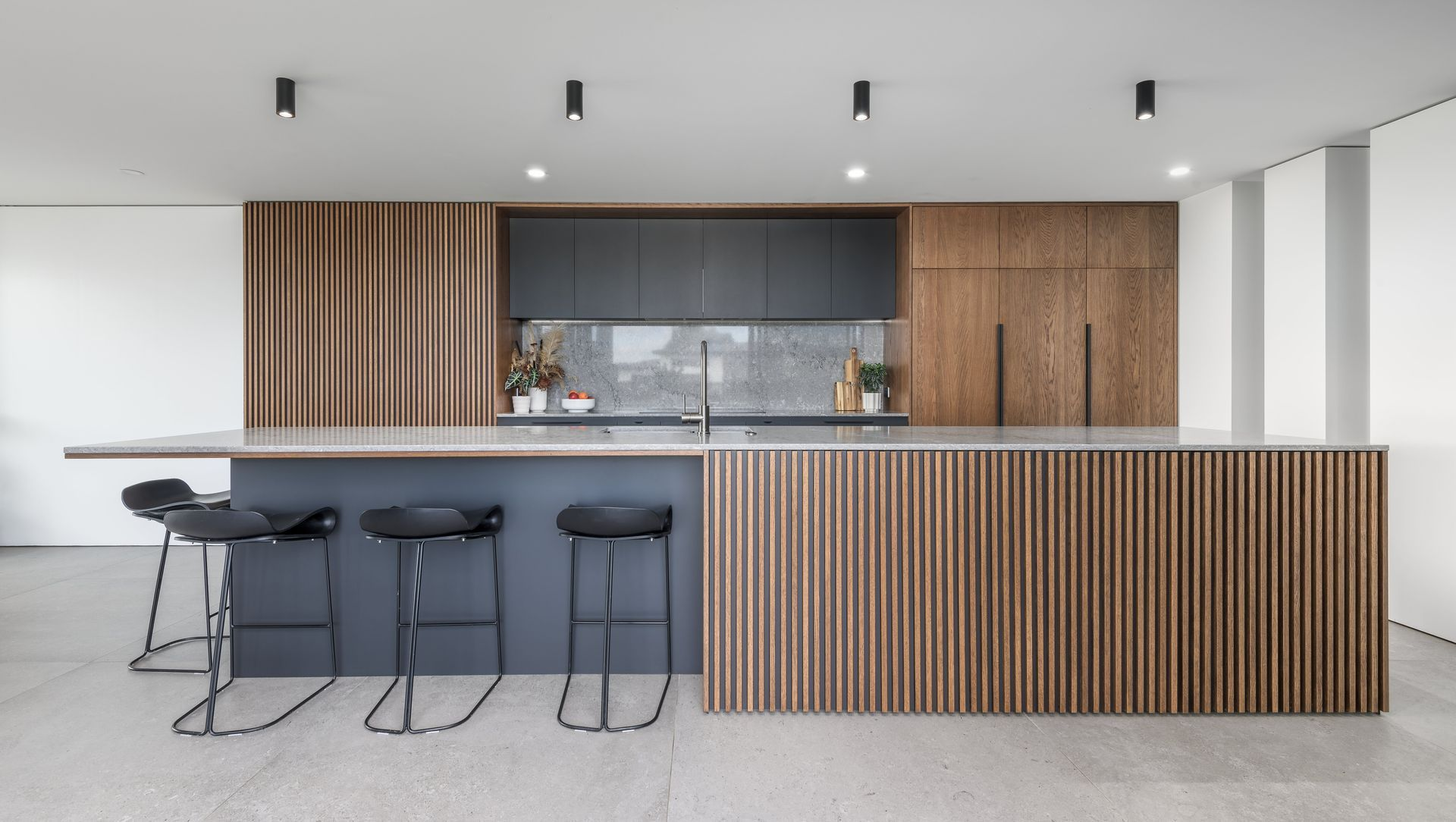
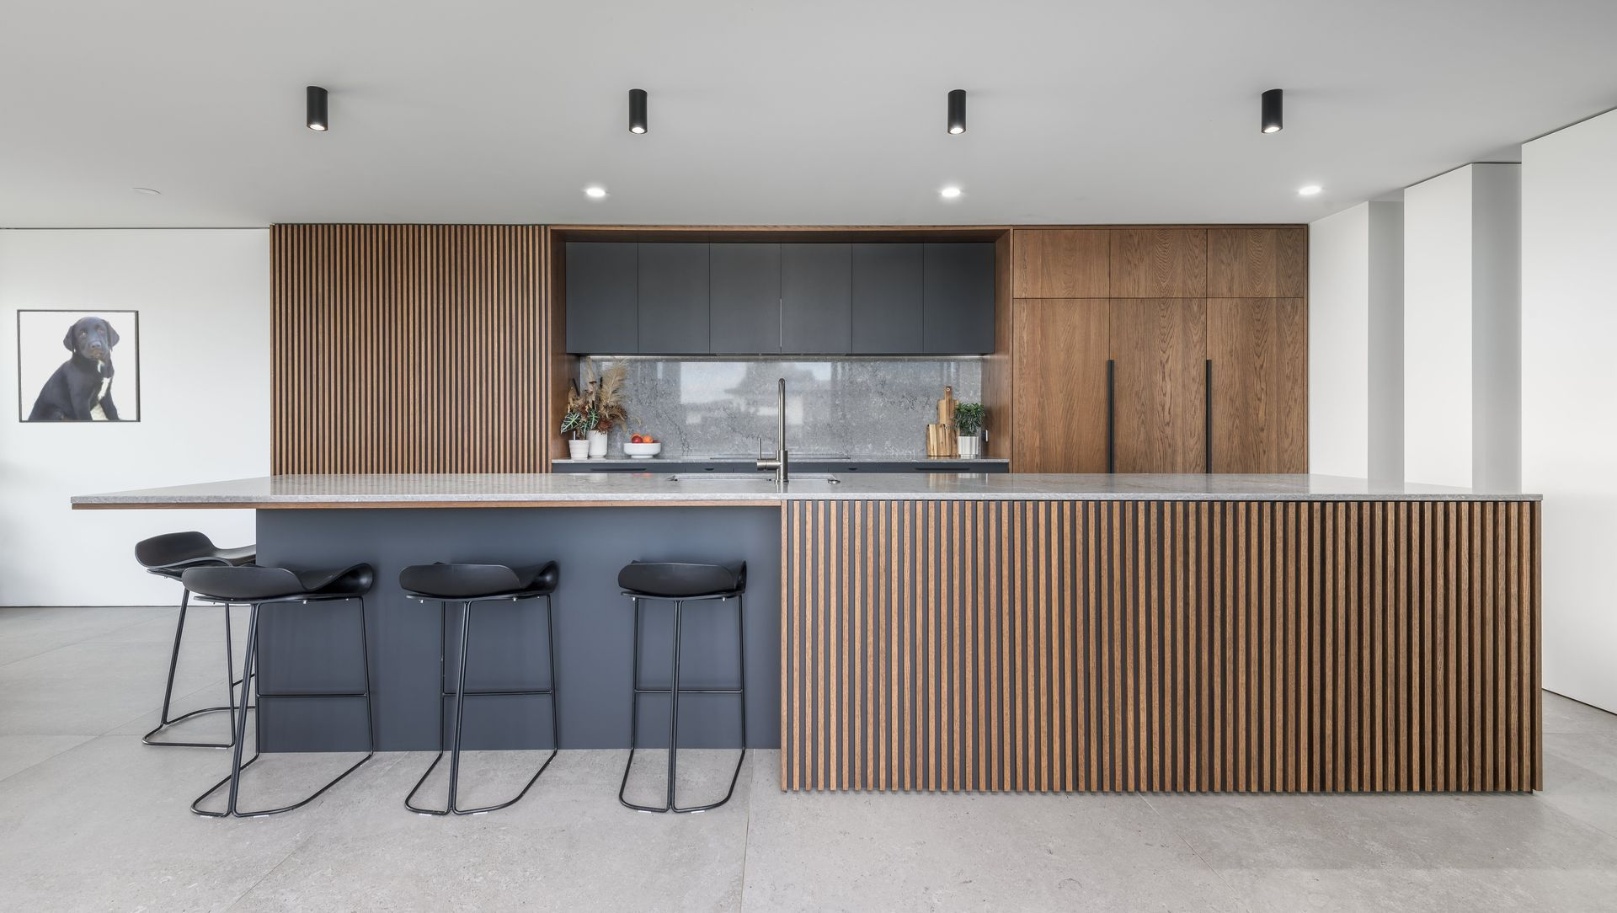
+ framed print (79, 365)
